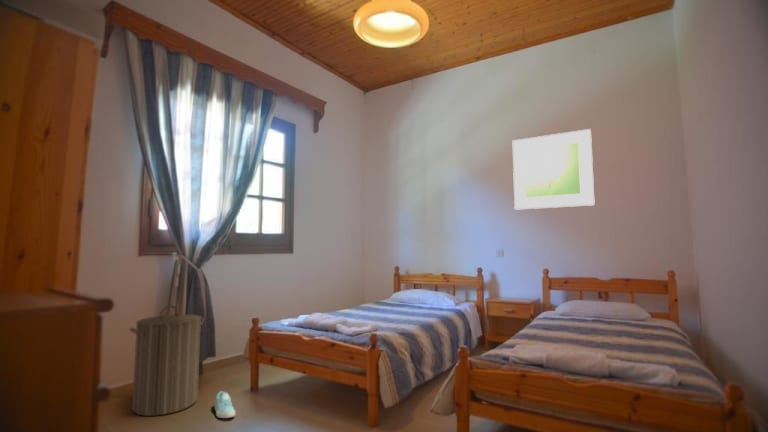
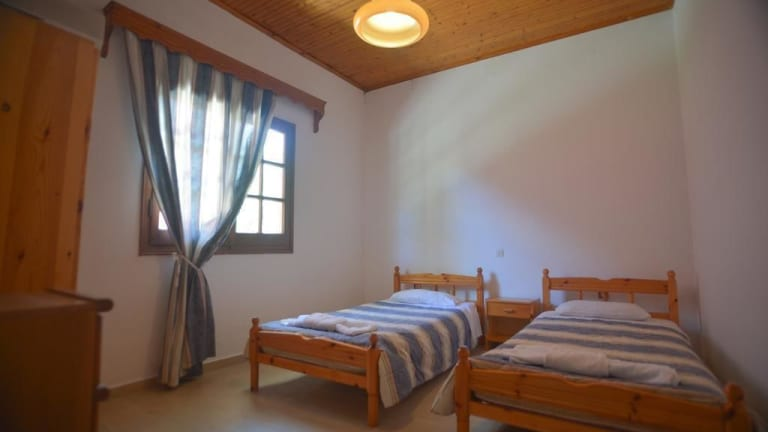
- laundry hamper (168, 354)
- sneaker (223, 403)
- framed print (551, 171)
